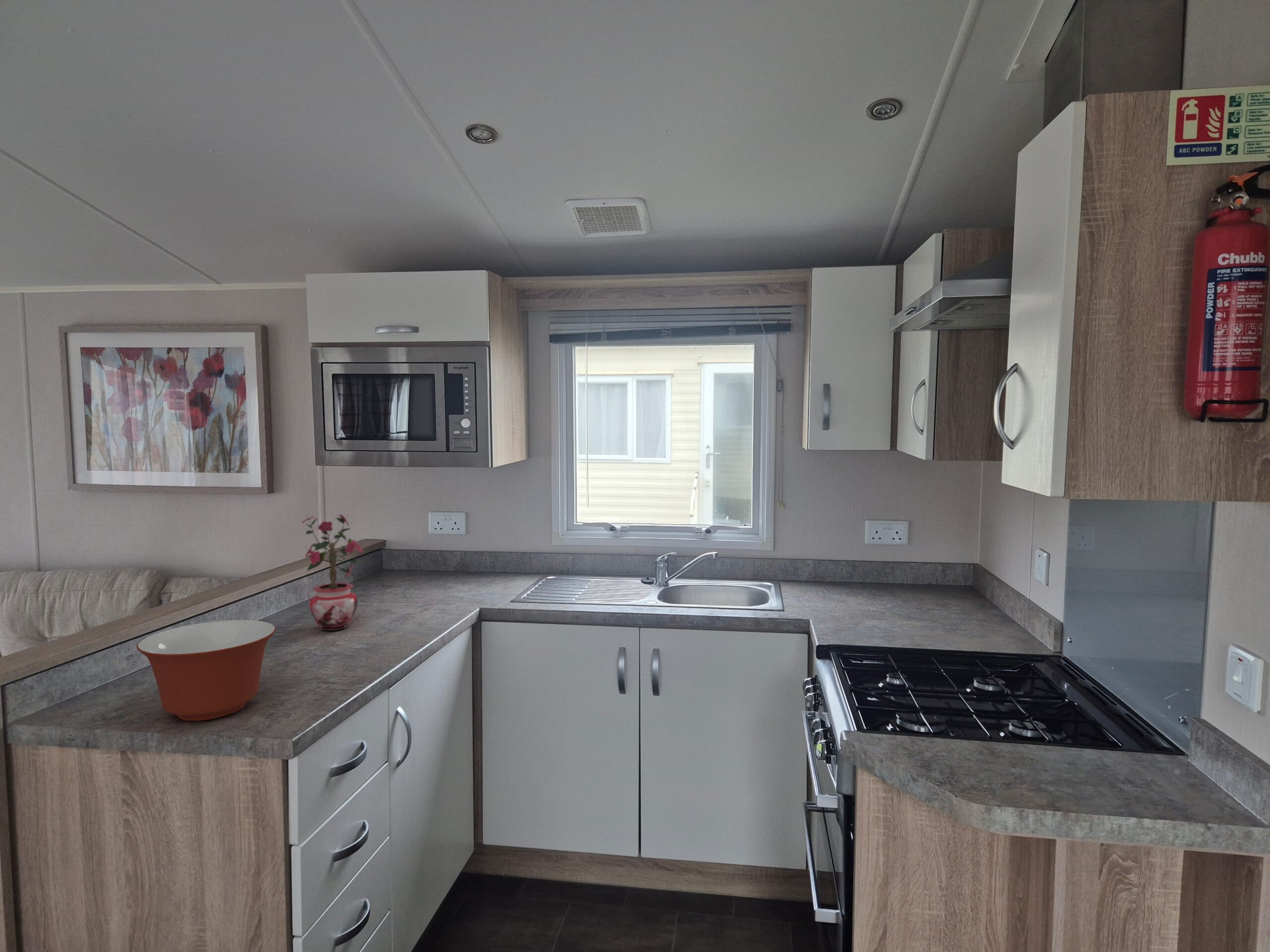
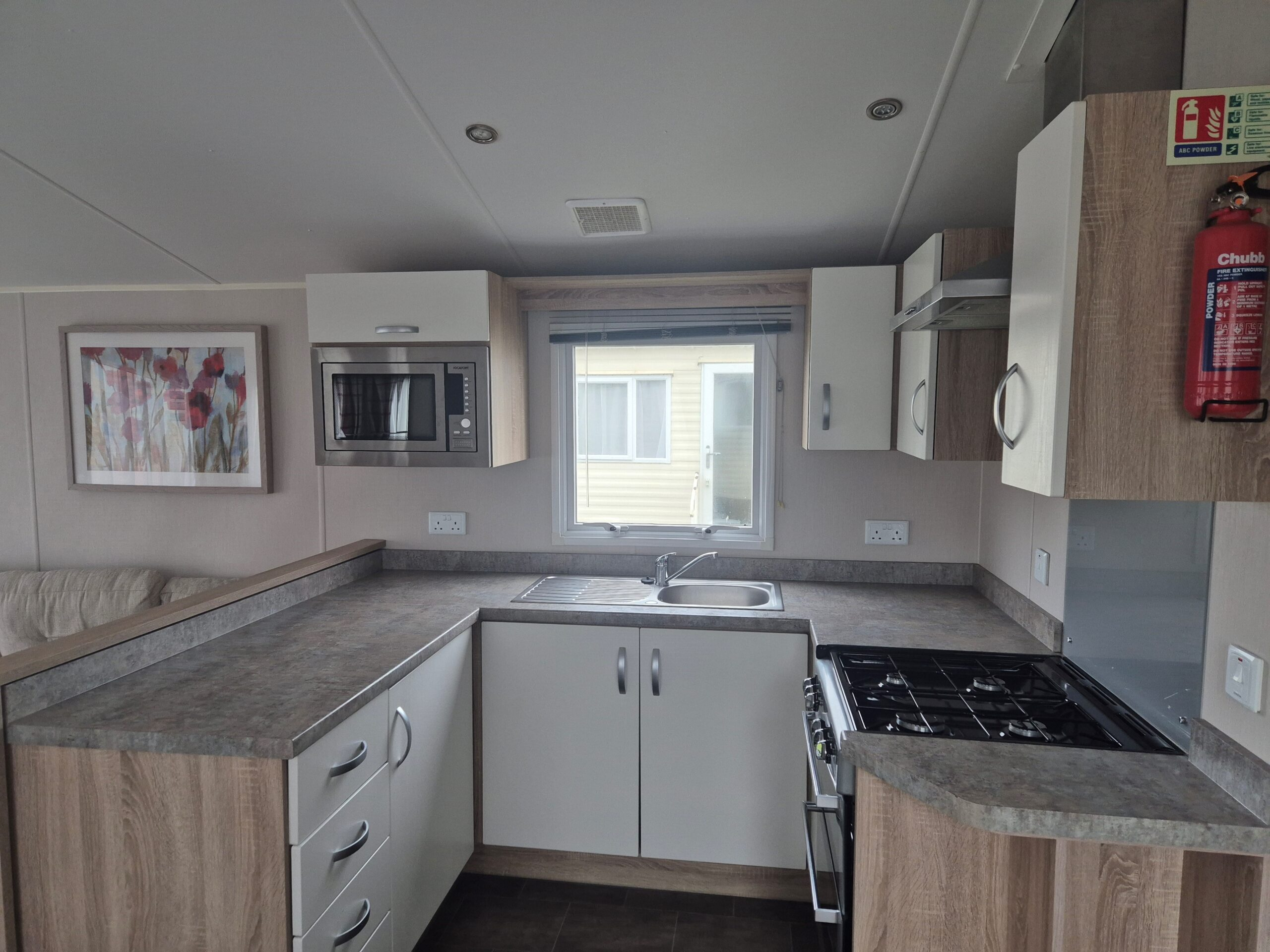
- potted plant (334, 569)
- mixing bowl (210, 672)
